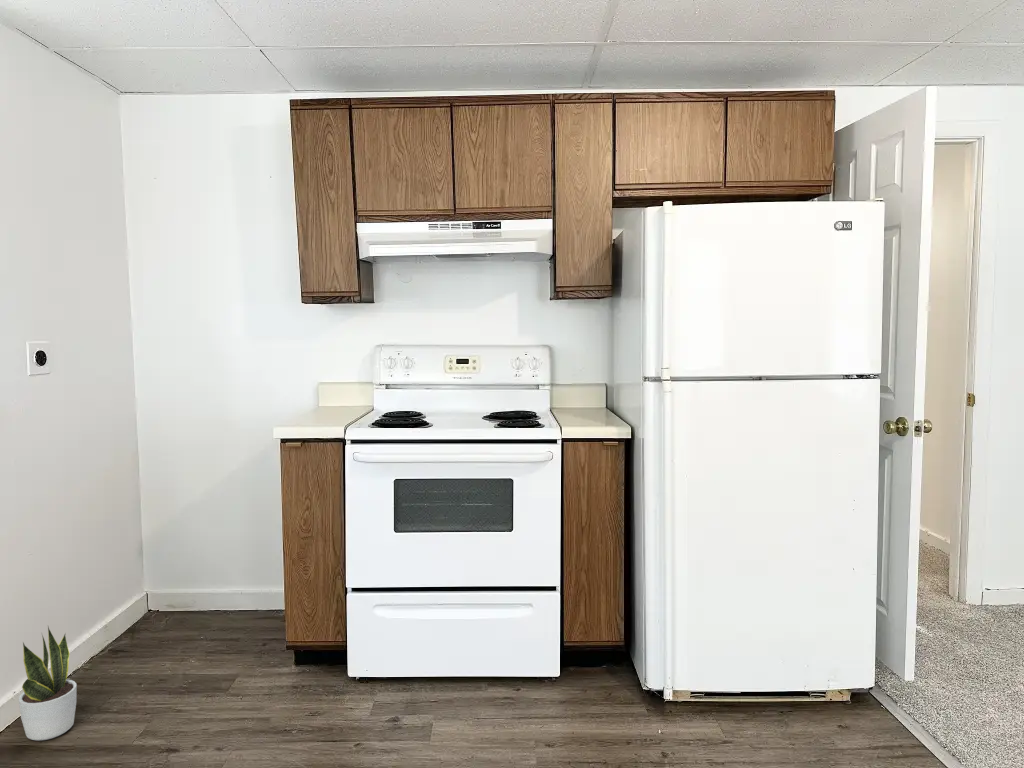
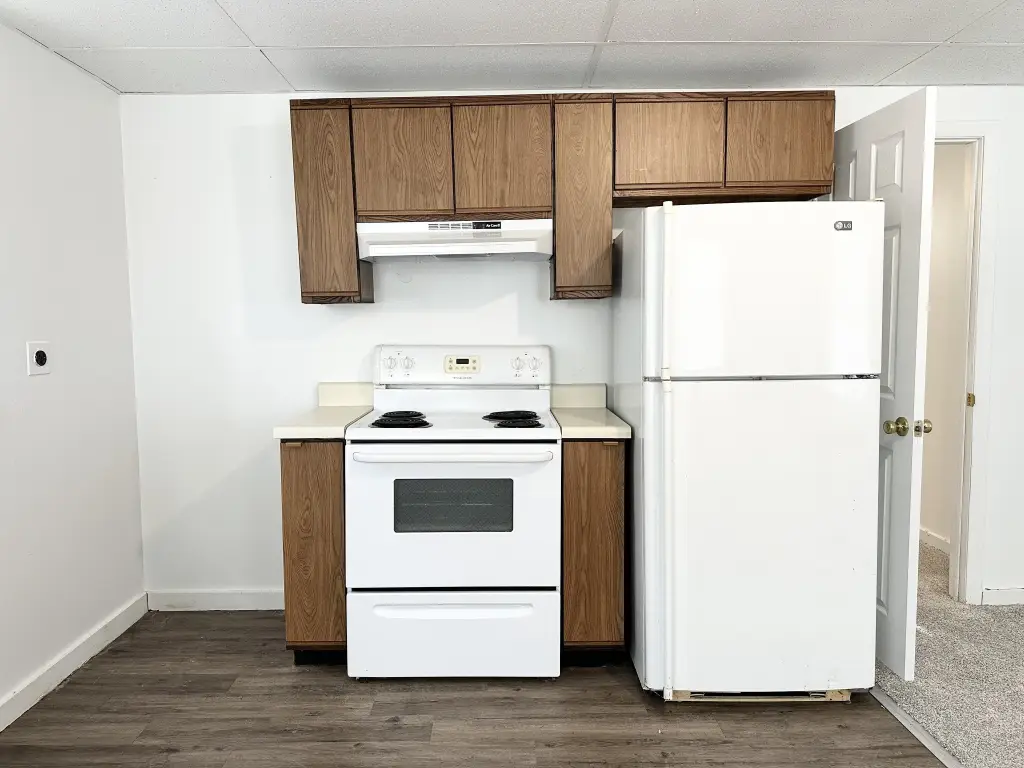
- potted plant (48, 676)
